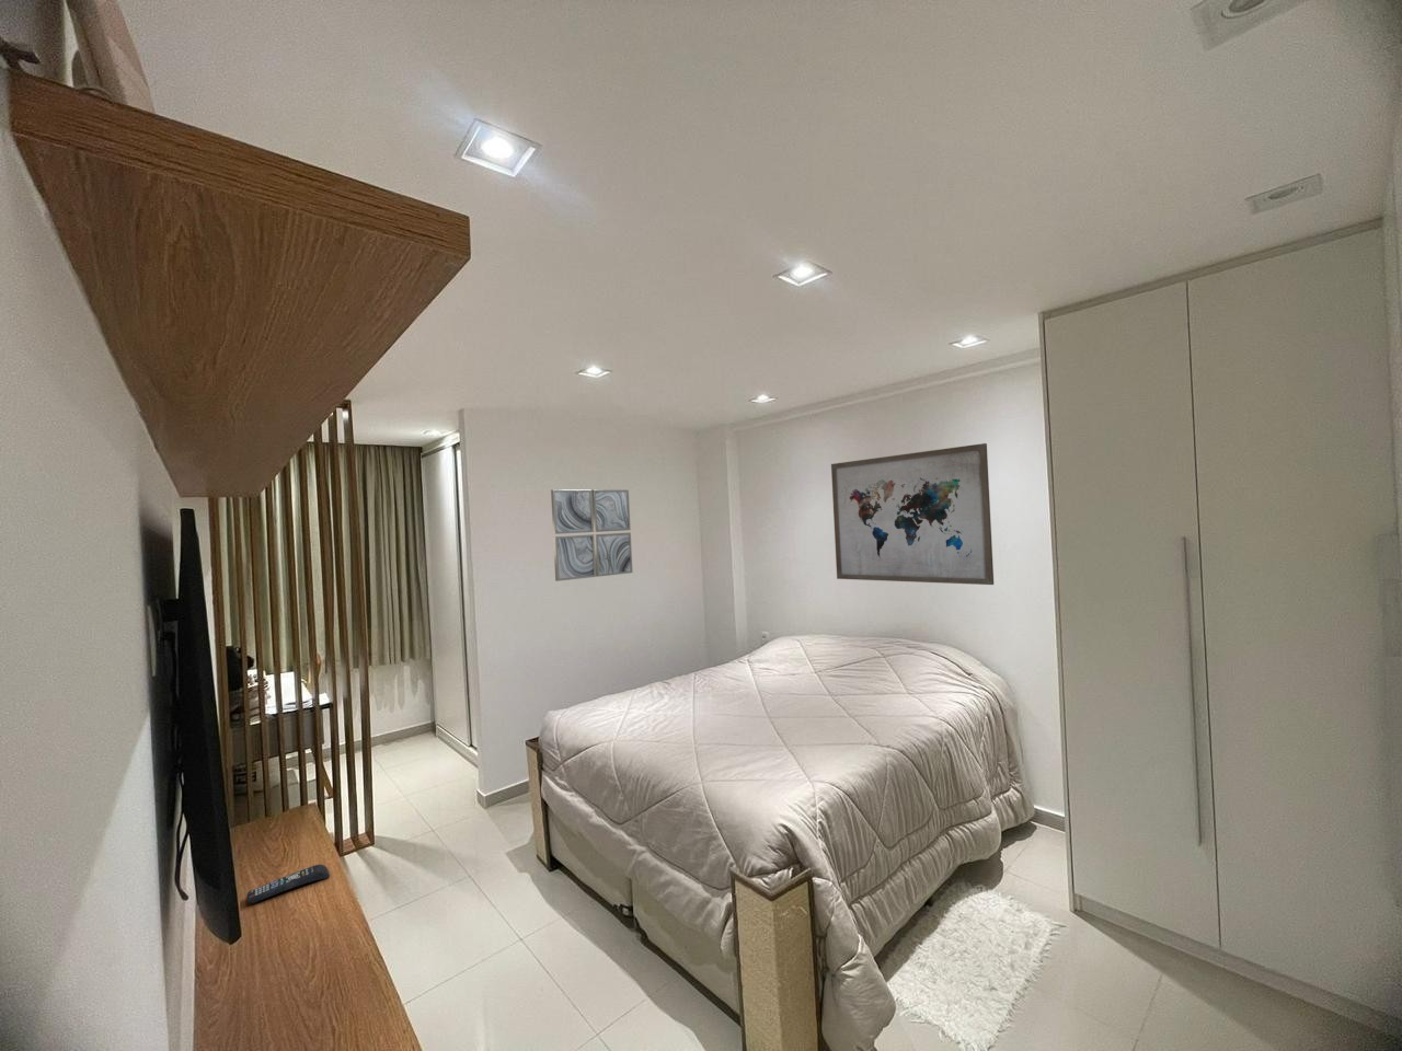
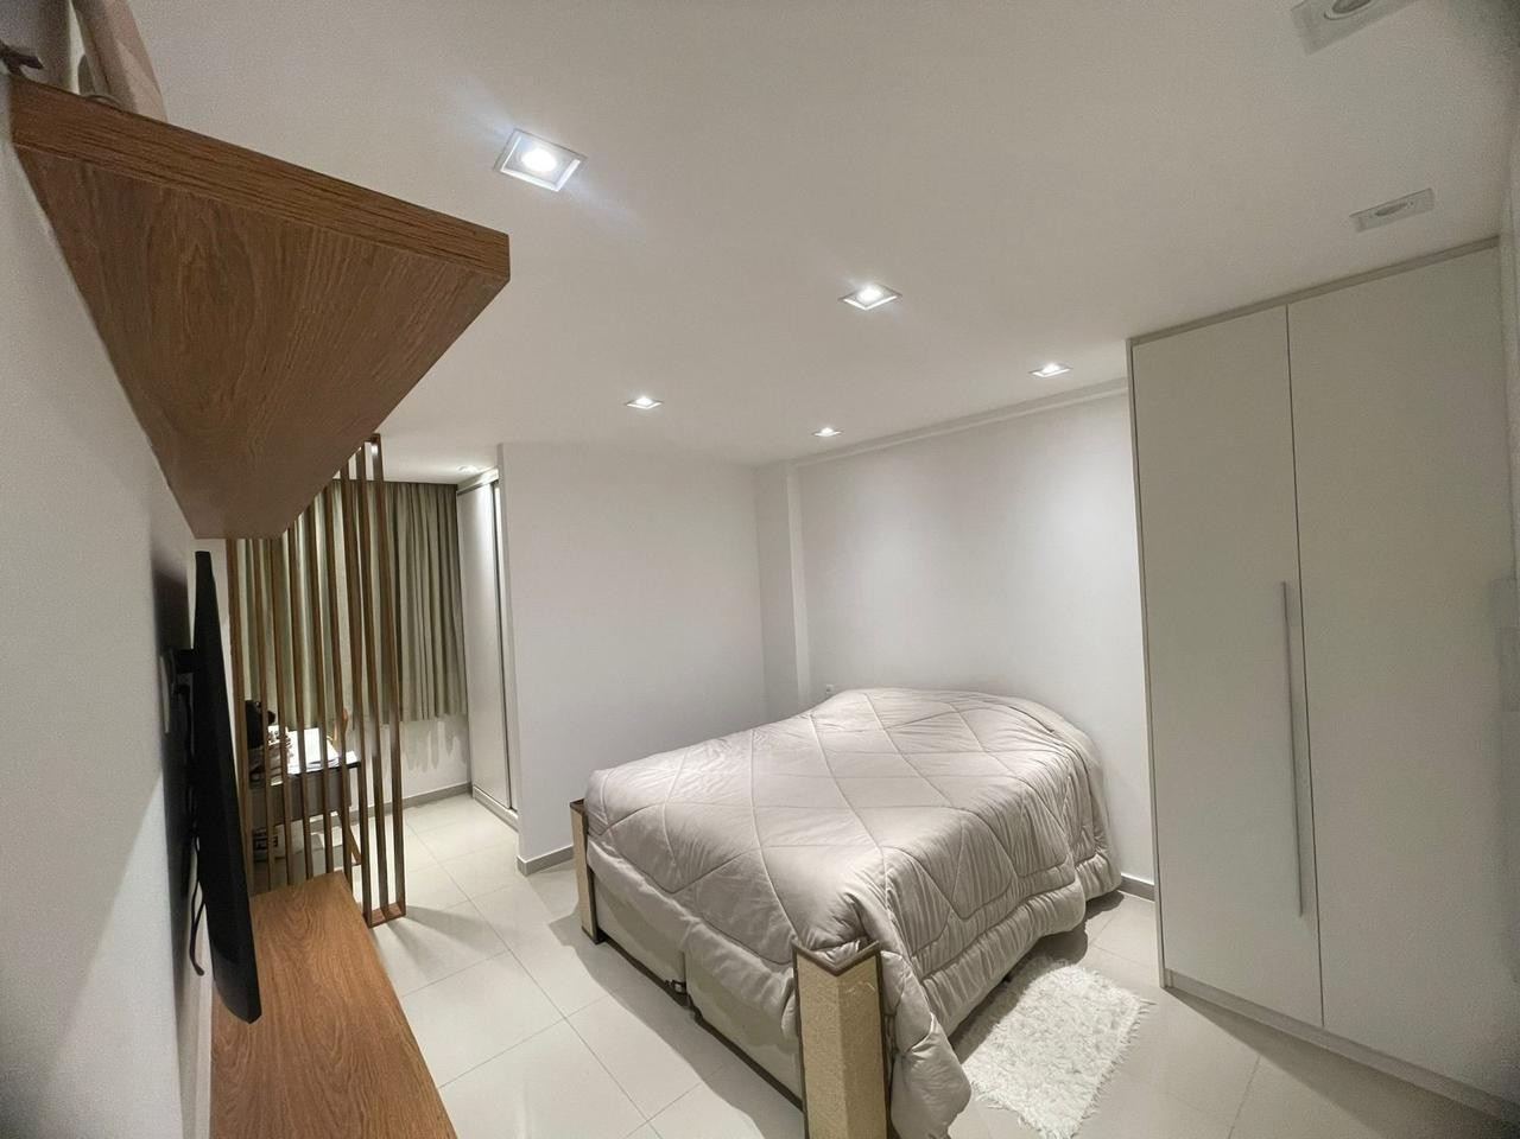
- wall art (904, 518)
- wall art (594, 534)
- remote control (289, 882)
